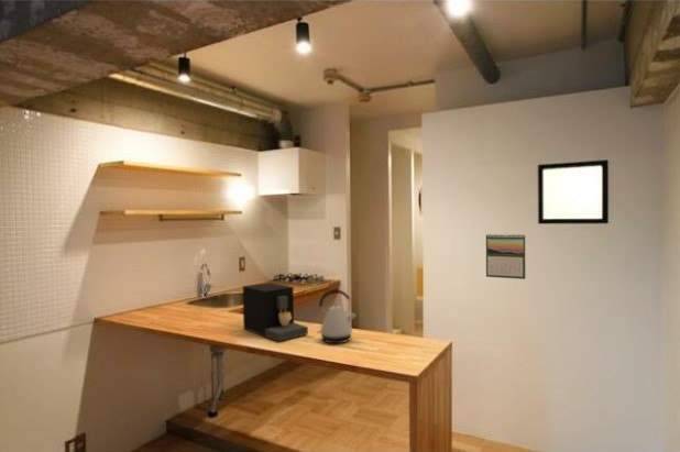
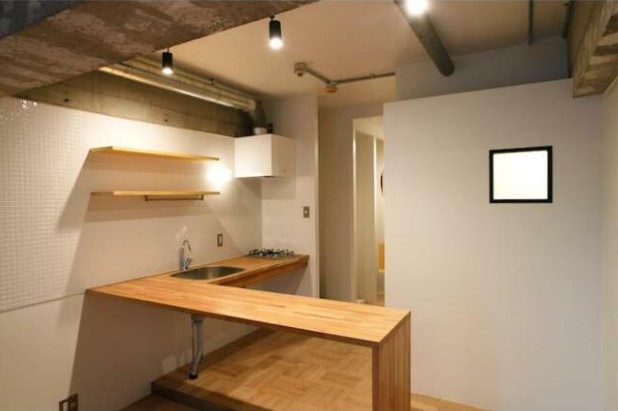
- calendar (505, 255)
- kettle (337, 315)
- coffee maker (274, 309)
